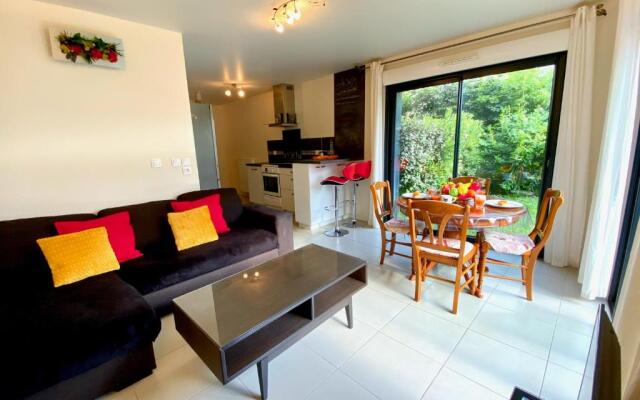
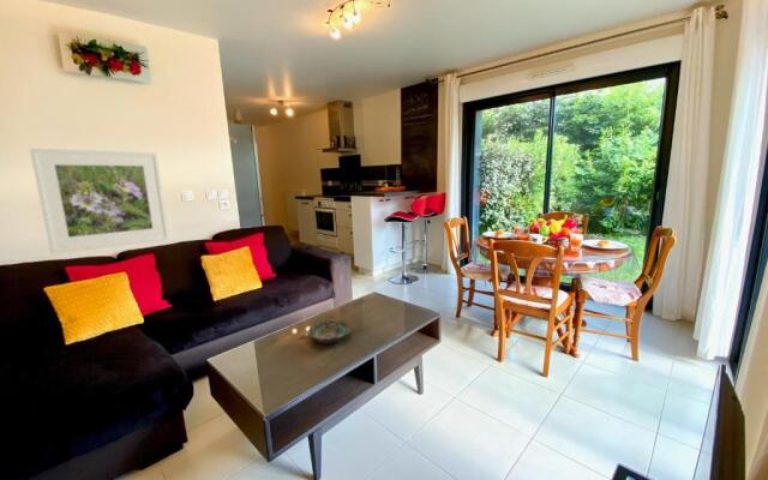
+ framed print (107, 199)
+ bowl (330, 332)
